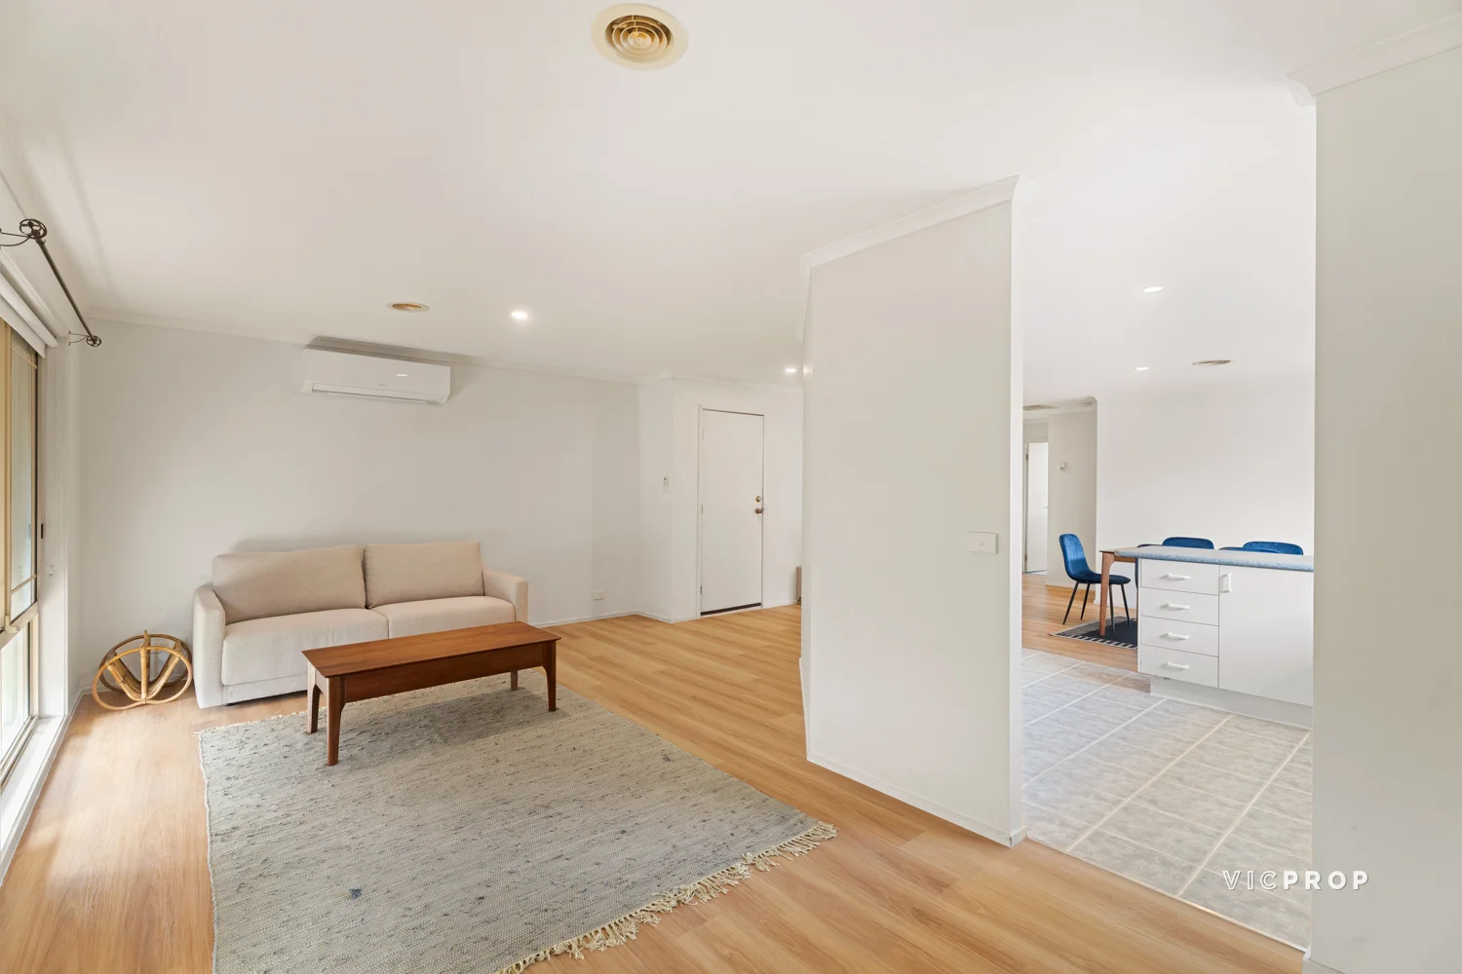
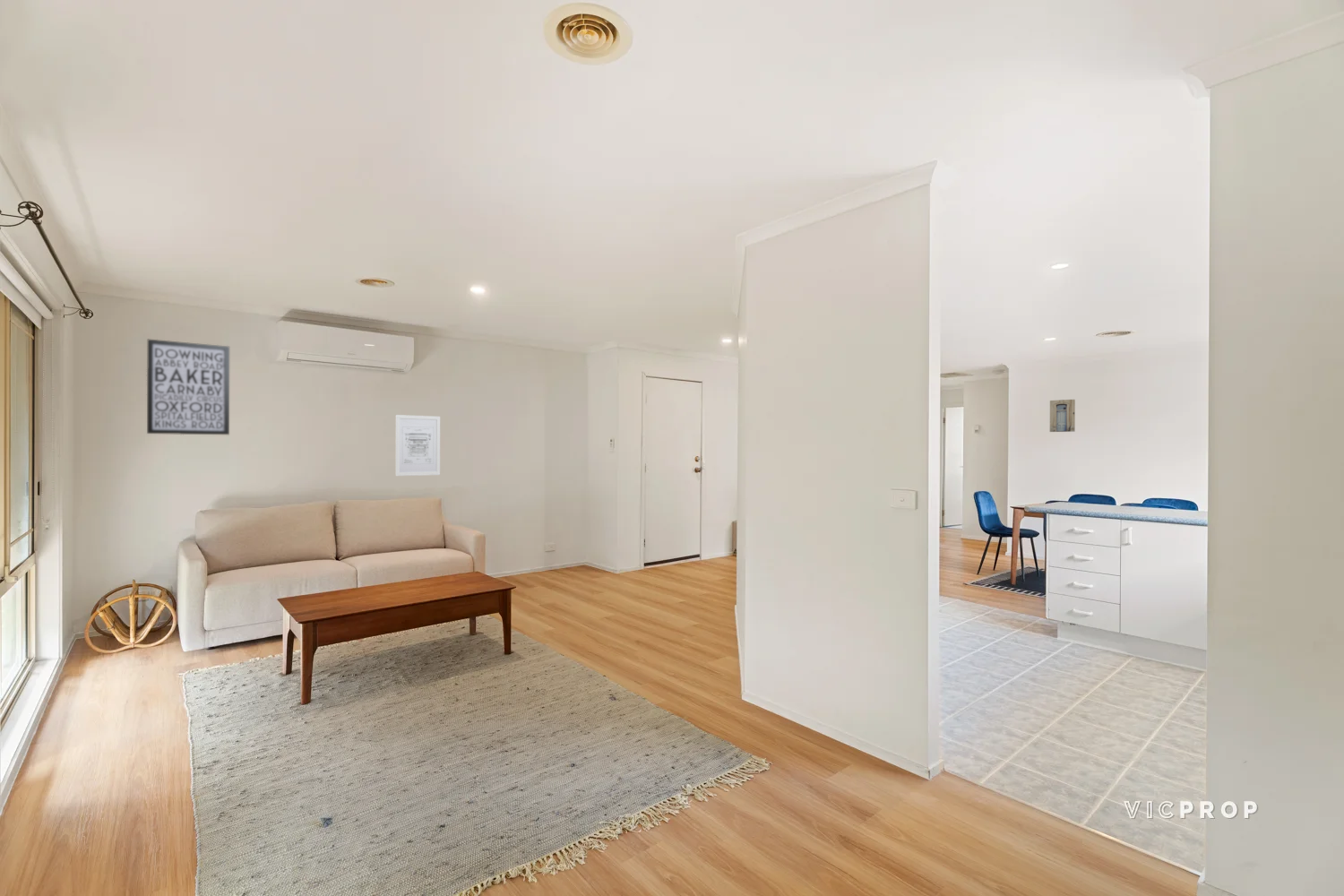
+ wall art (418, 445)
+ wall art (1062, 416)
+ wall art (189, 388)
